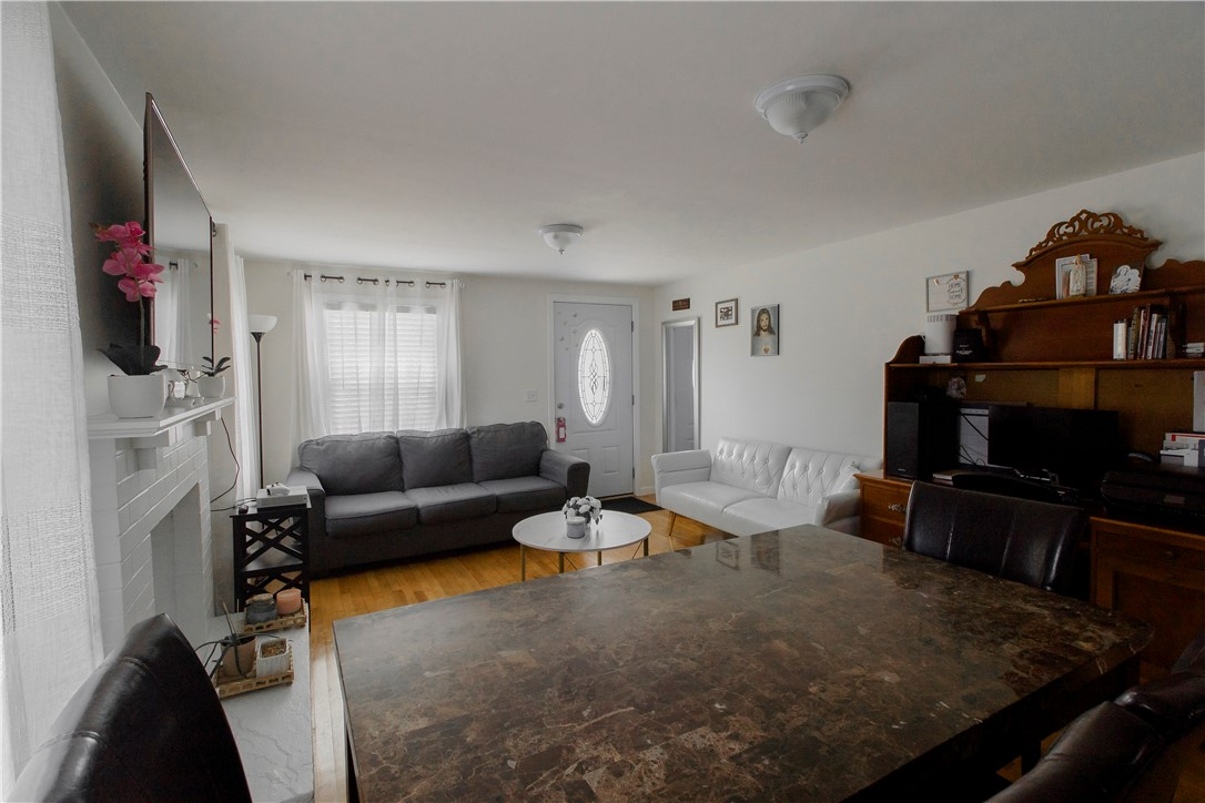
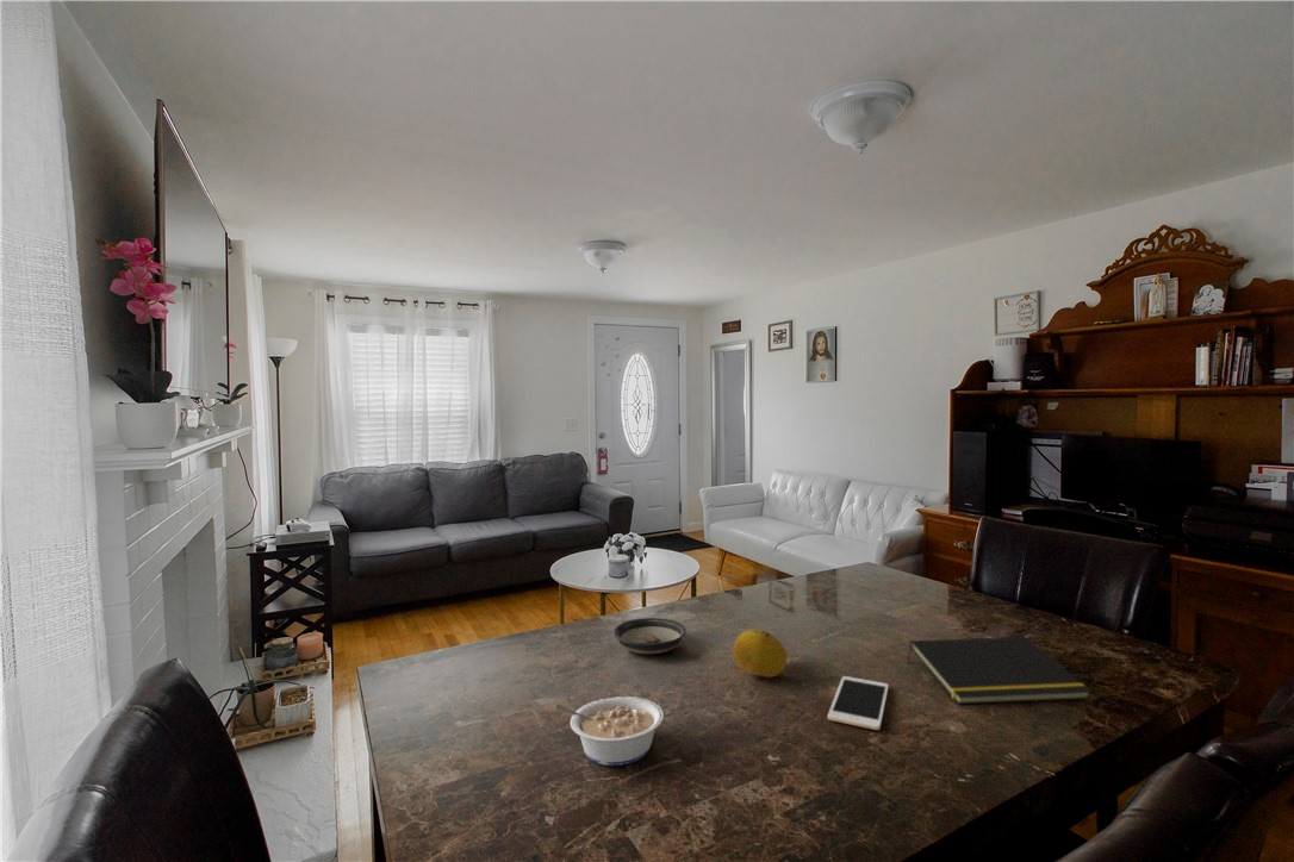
+ saucer (649, 638)
+ cell phone (859, 700)
+ fruit (759, 651)
+ legume (614, 730)
+ notepad (994, 667)
